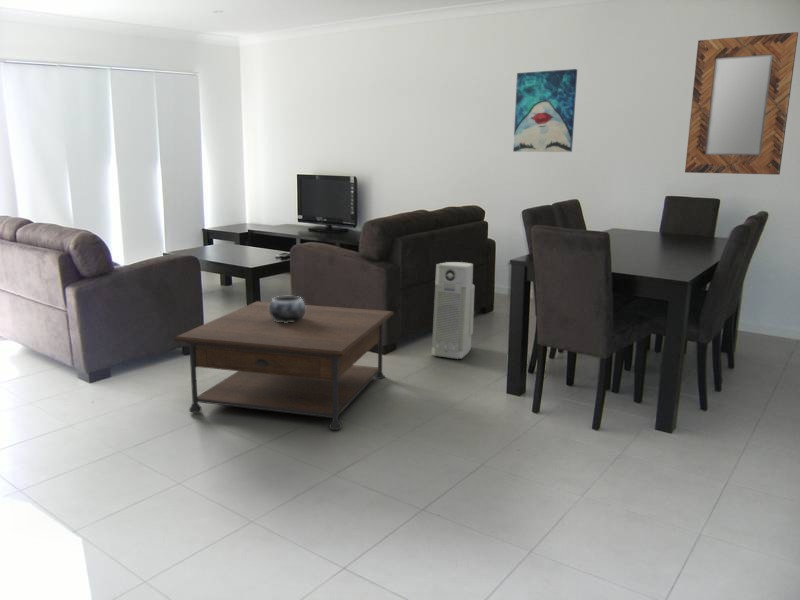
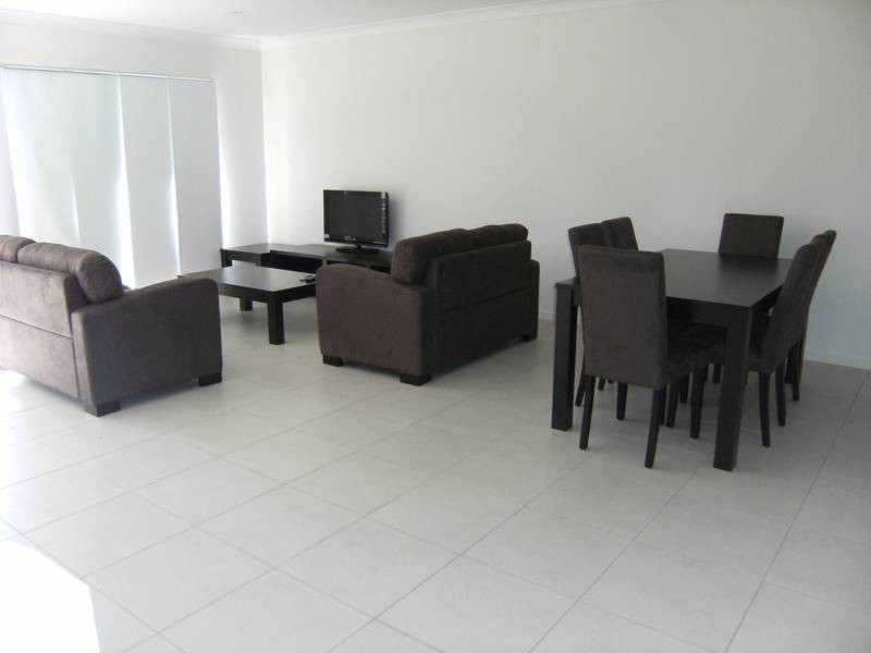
- coffee table (293, 358)
- wall art (544, 112)
- home mirror (738, 106)
- decorative bowl (287, 308)
- air purifier (454, 307)
